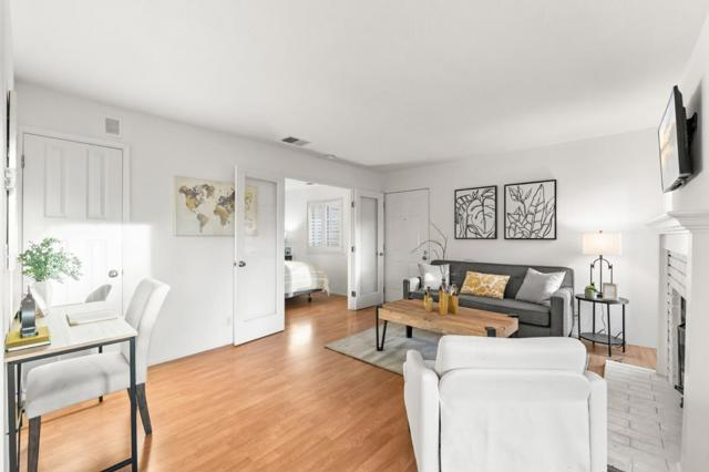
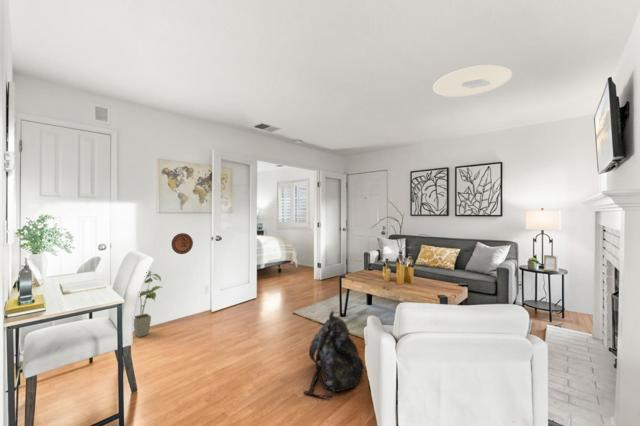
+ ceiling light (470, 79)
+ backpack (329, 345)
+ decorative plate (182, 243)
+ house plant (146, 302)
